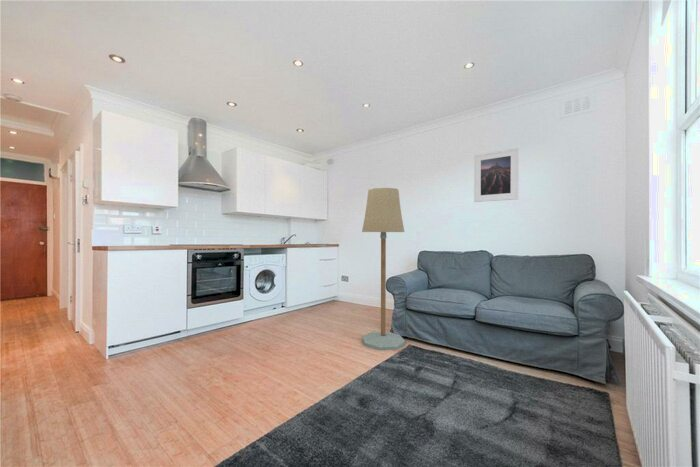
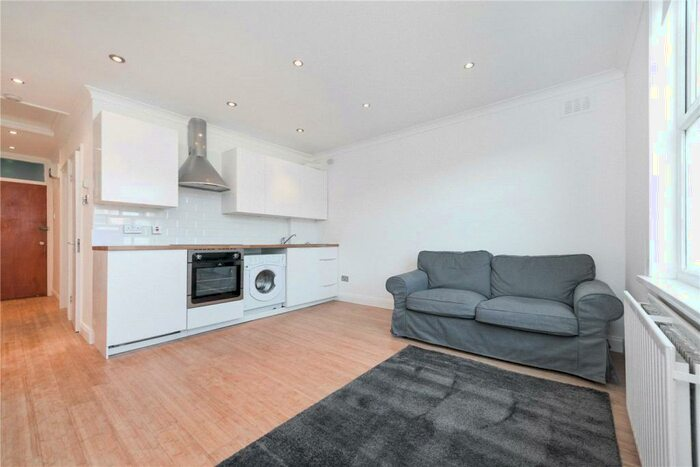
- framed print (495, 176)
- floor lamp (383, 266)
